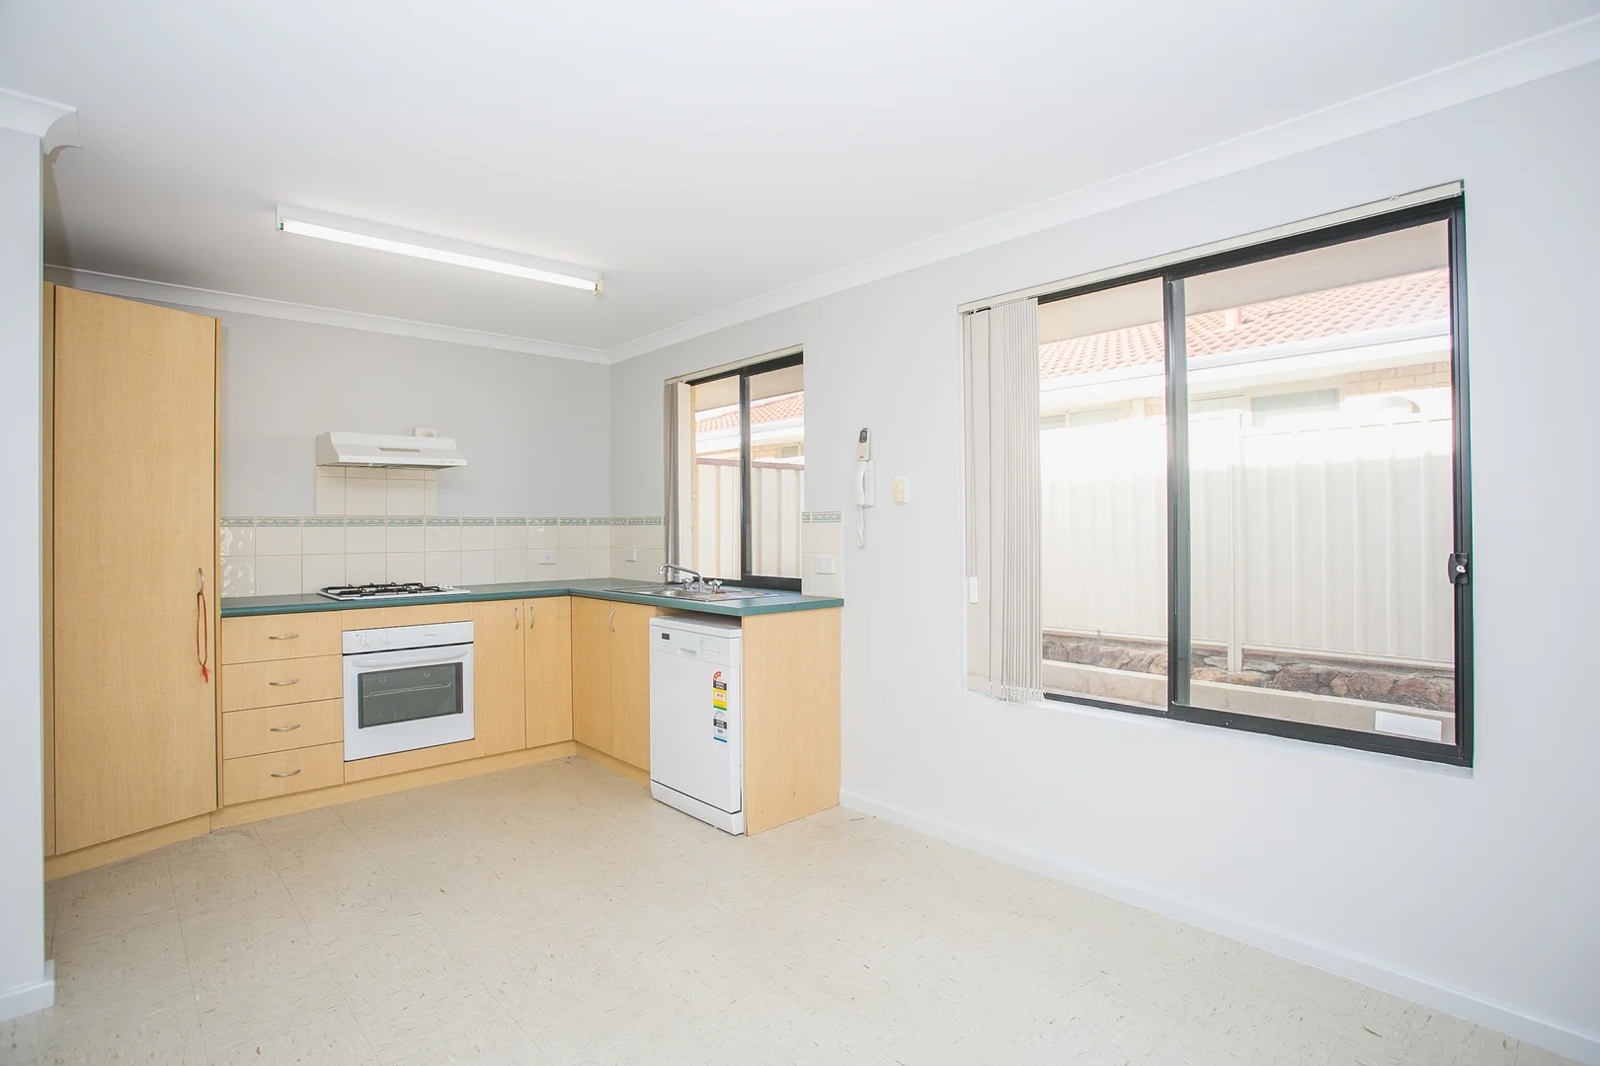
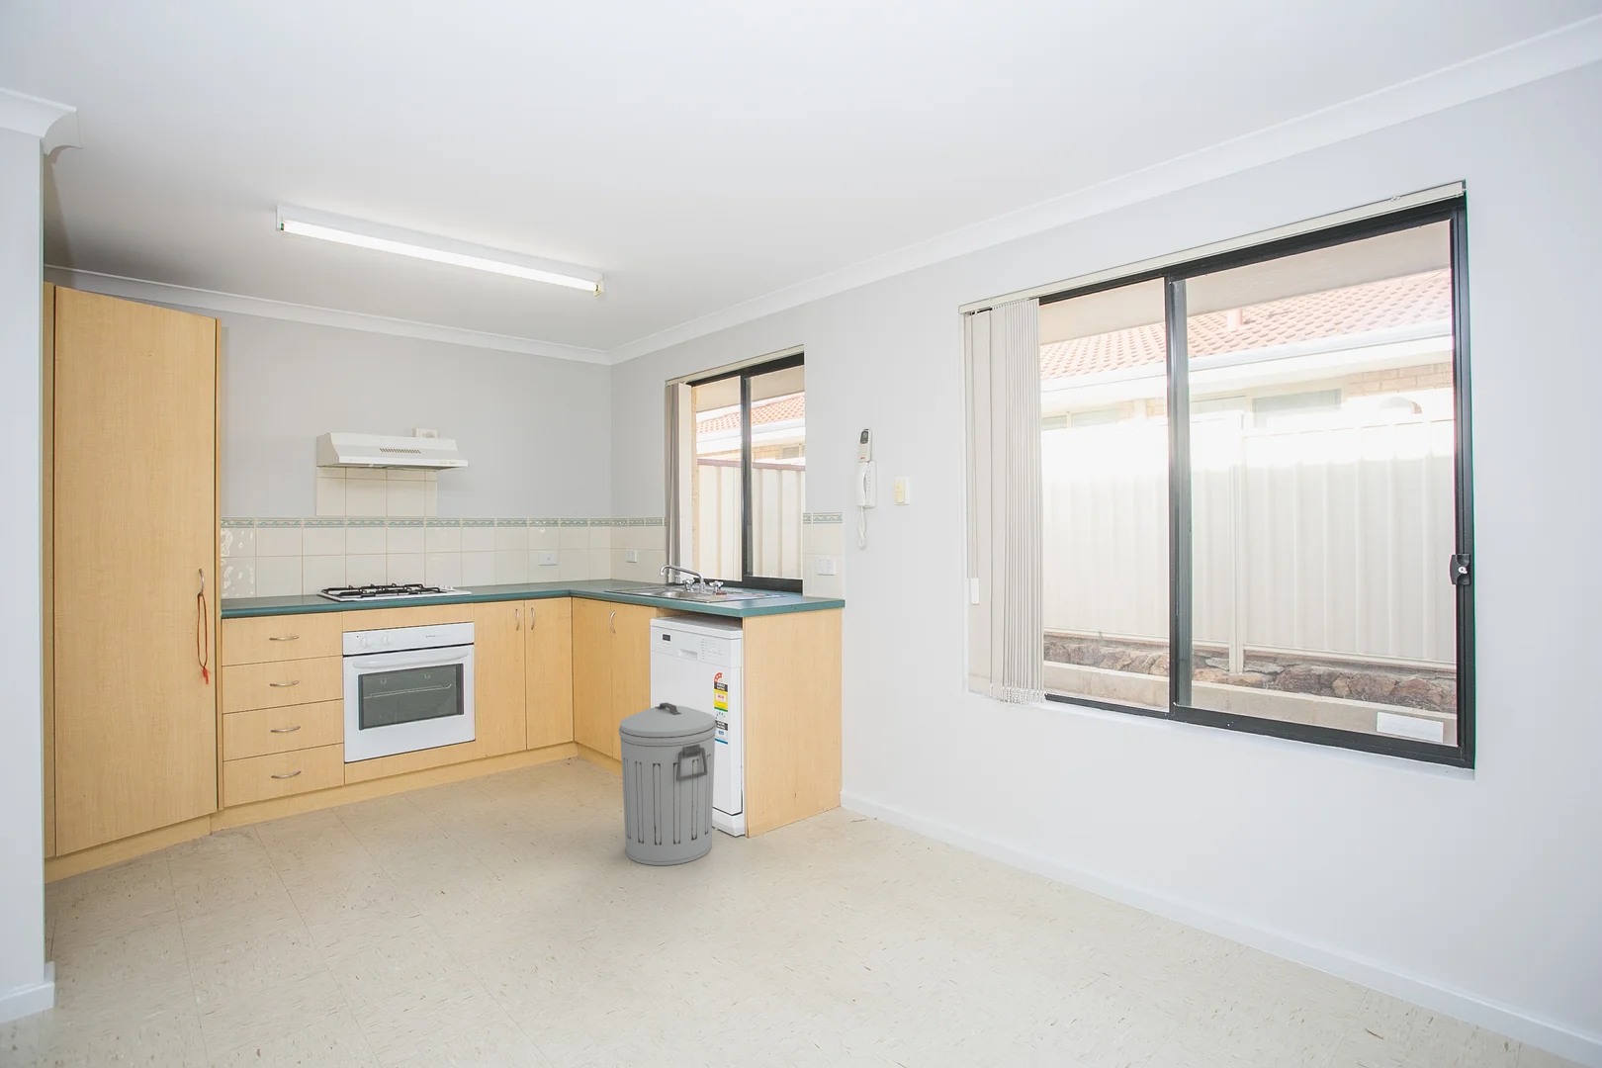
+ trash can (669, 775)
